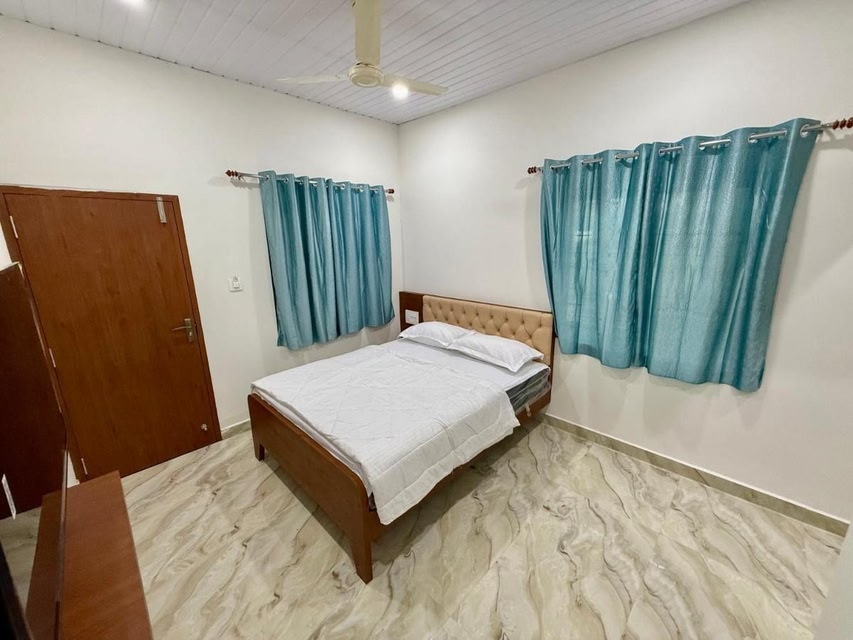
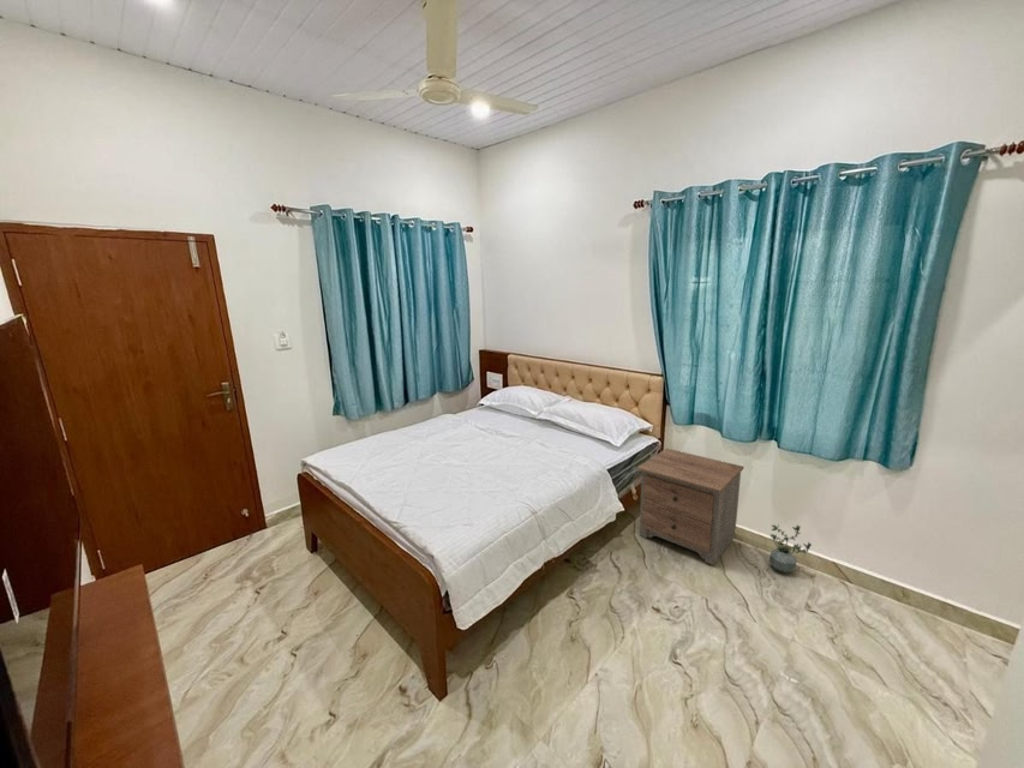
+ potted plant (789, 547)
+ nightstand (687, 503)
